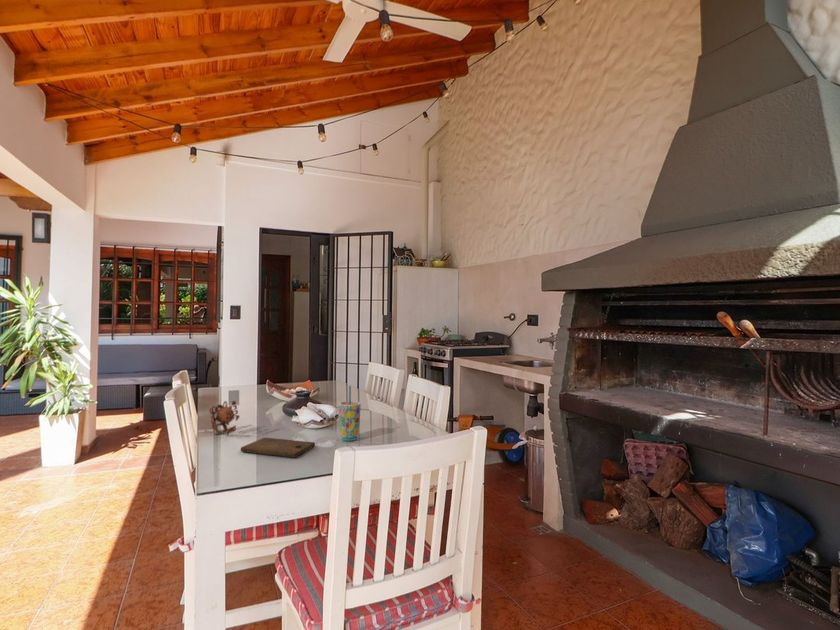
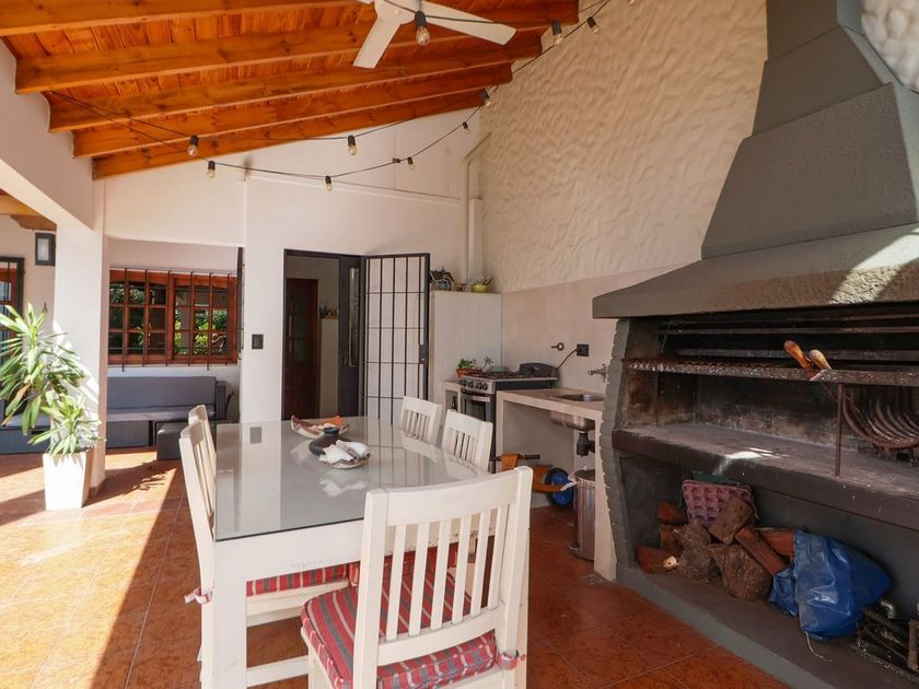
- teapot (225, 416)
- cutting board (278, 446)
- cup (349, 412)
